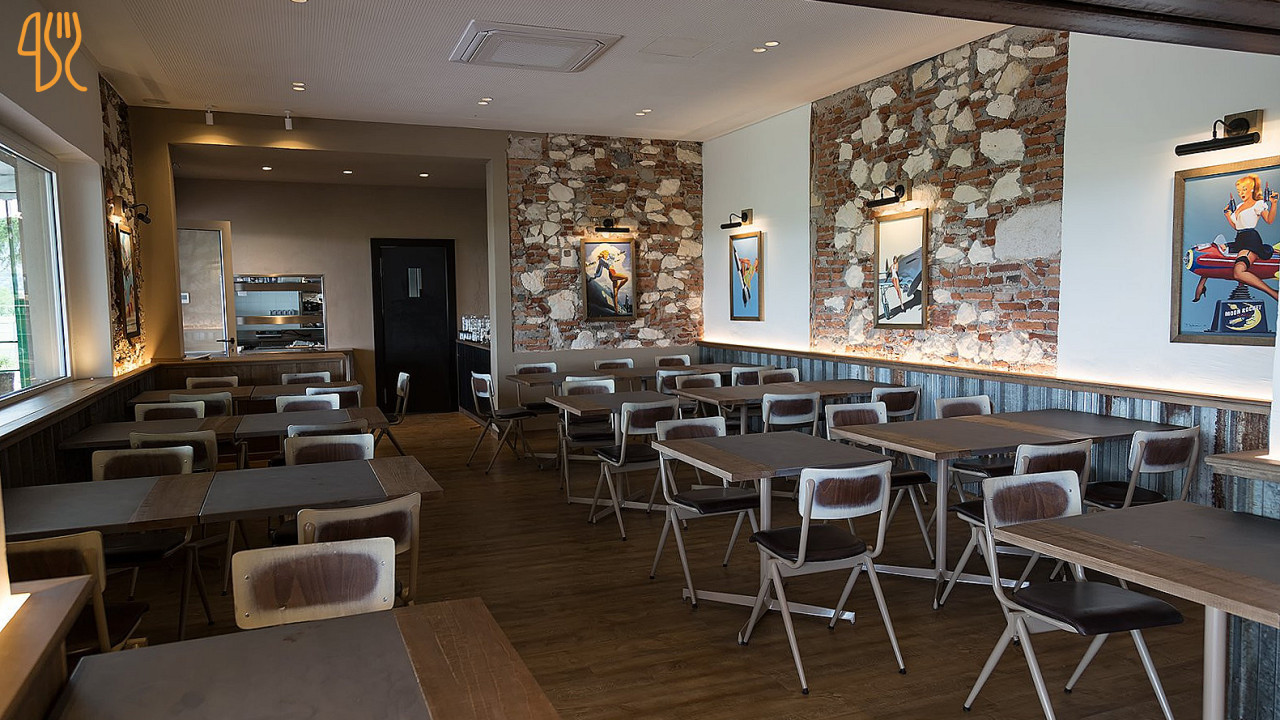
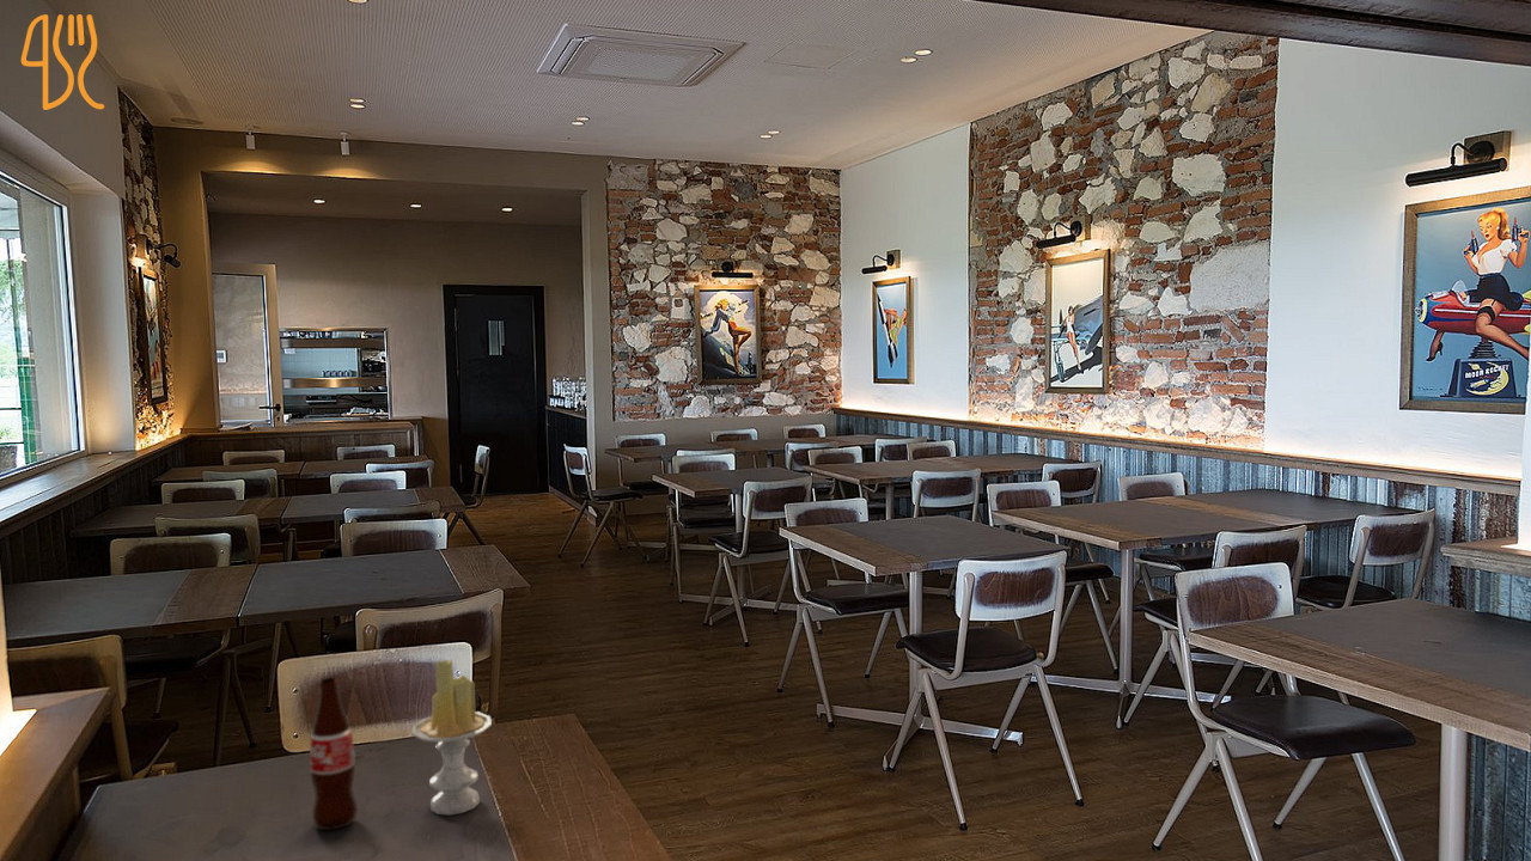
+ candle (452, 729)
+ bottle (331, 751)
